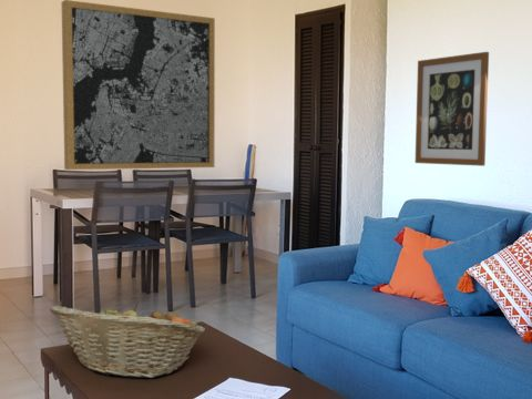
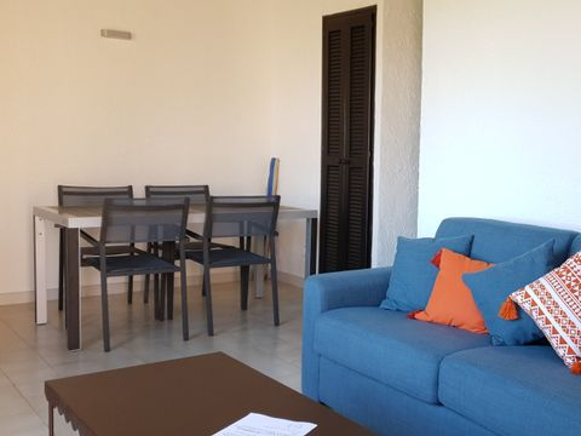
- wall art (143, 90)
- fruit basket (127, 331)
- wall art (449, 111)
